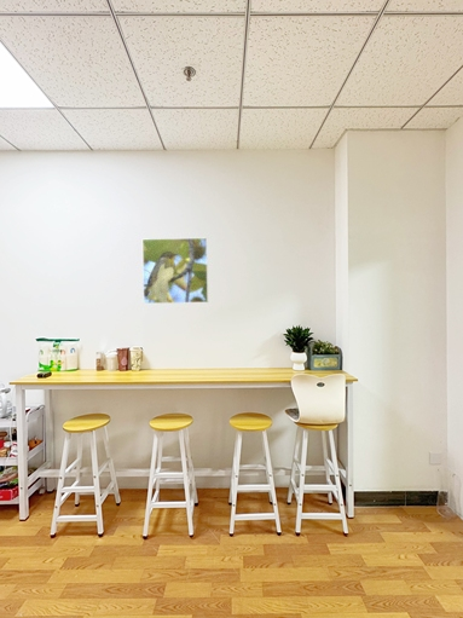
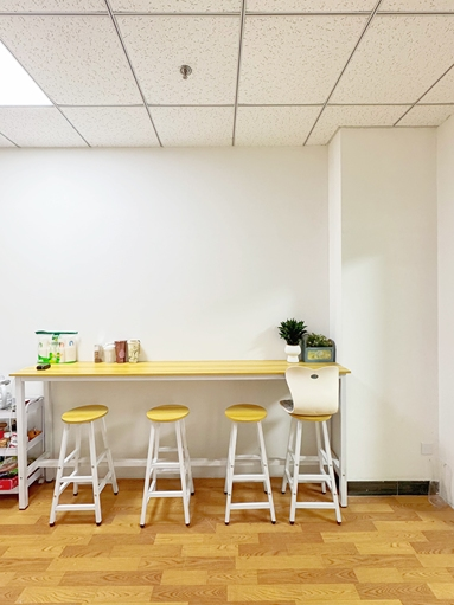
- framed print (175, 271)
